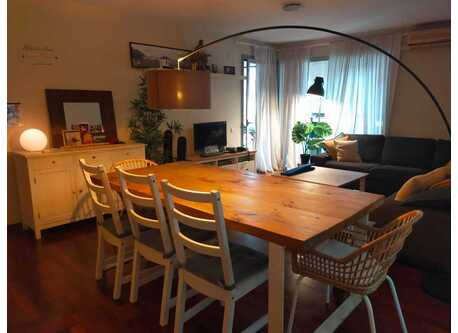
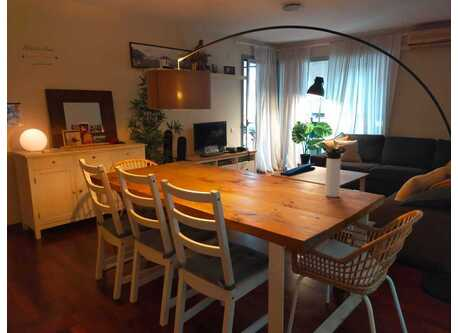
+ thermos bottle (335, 172)
